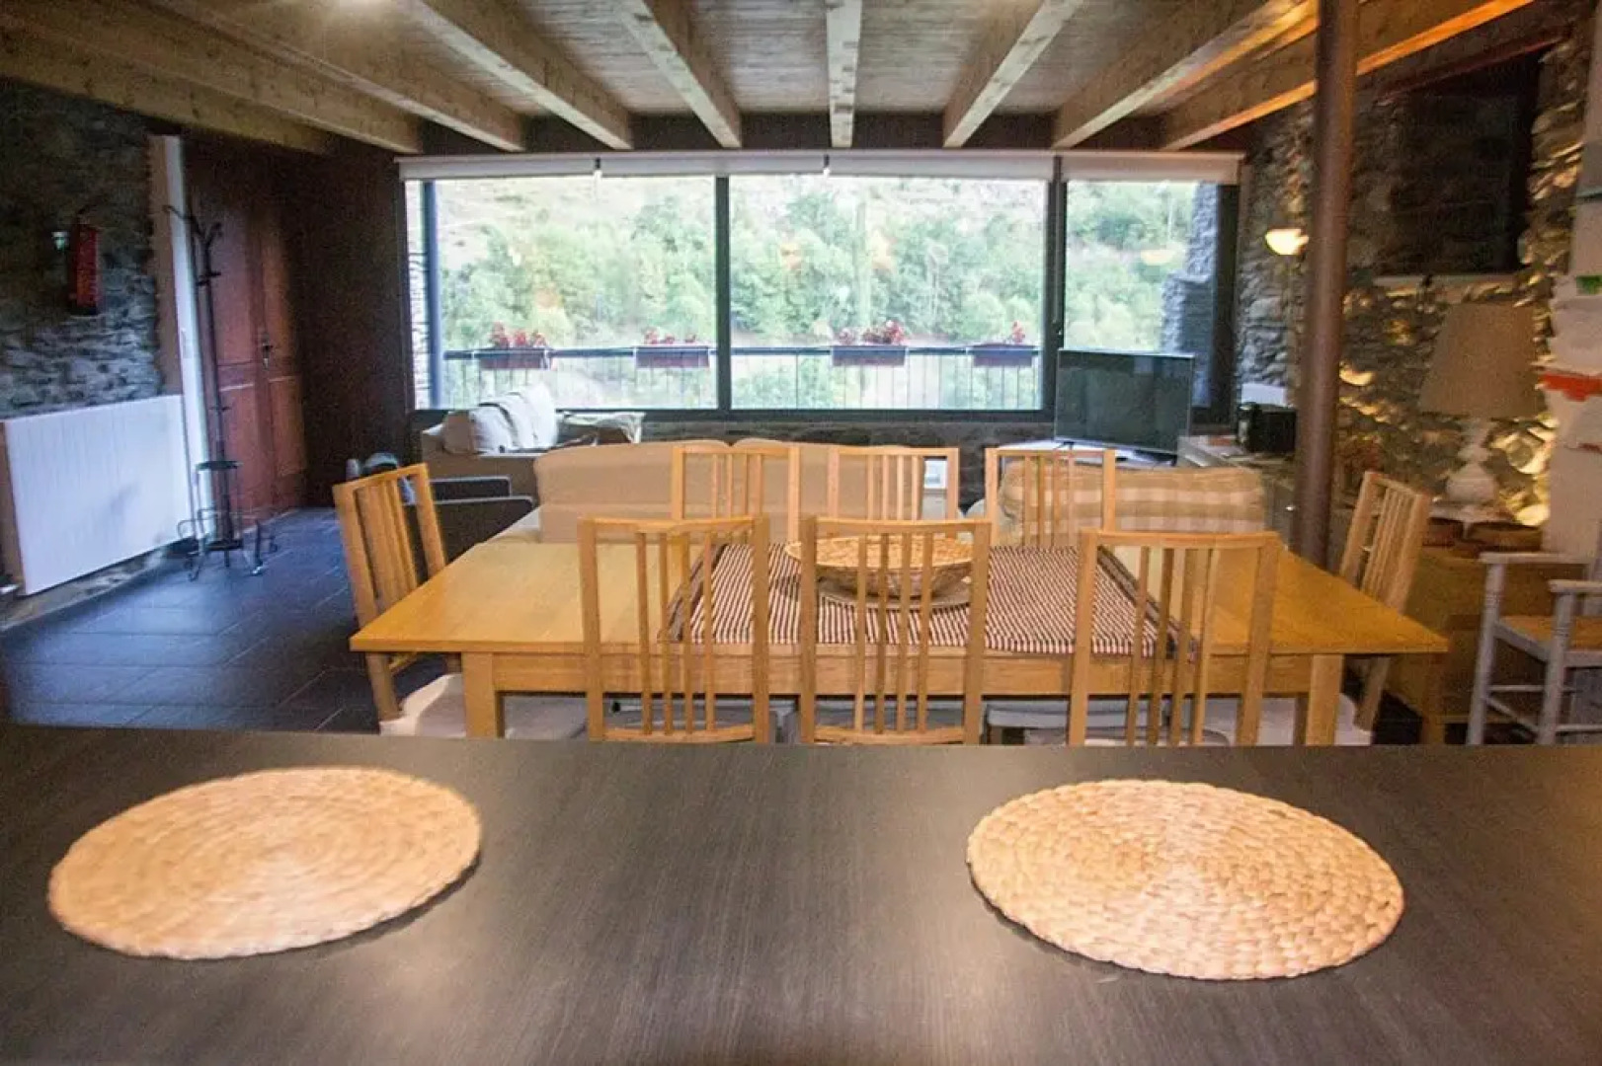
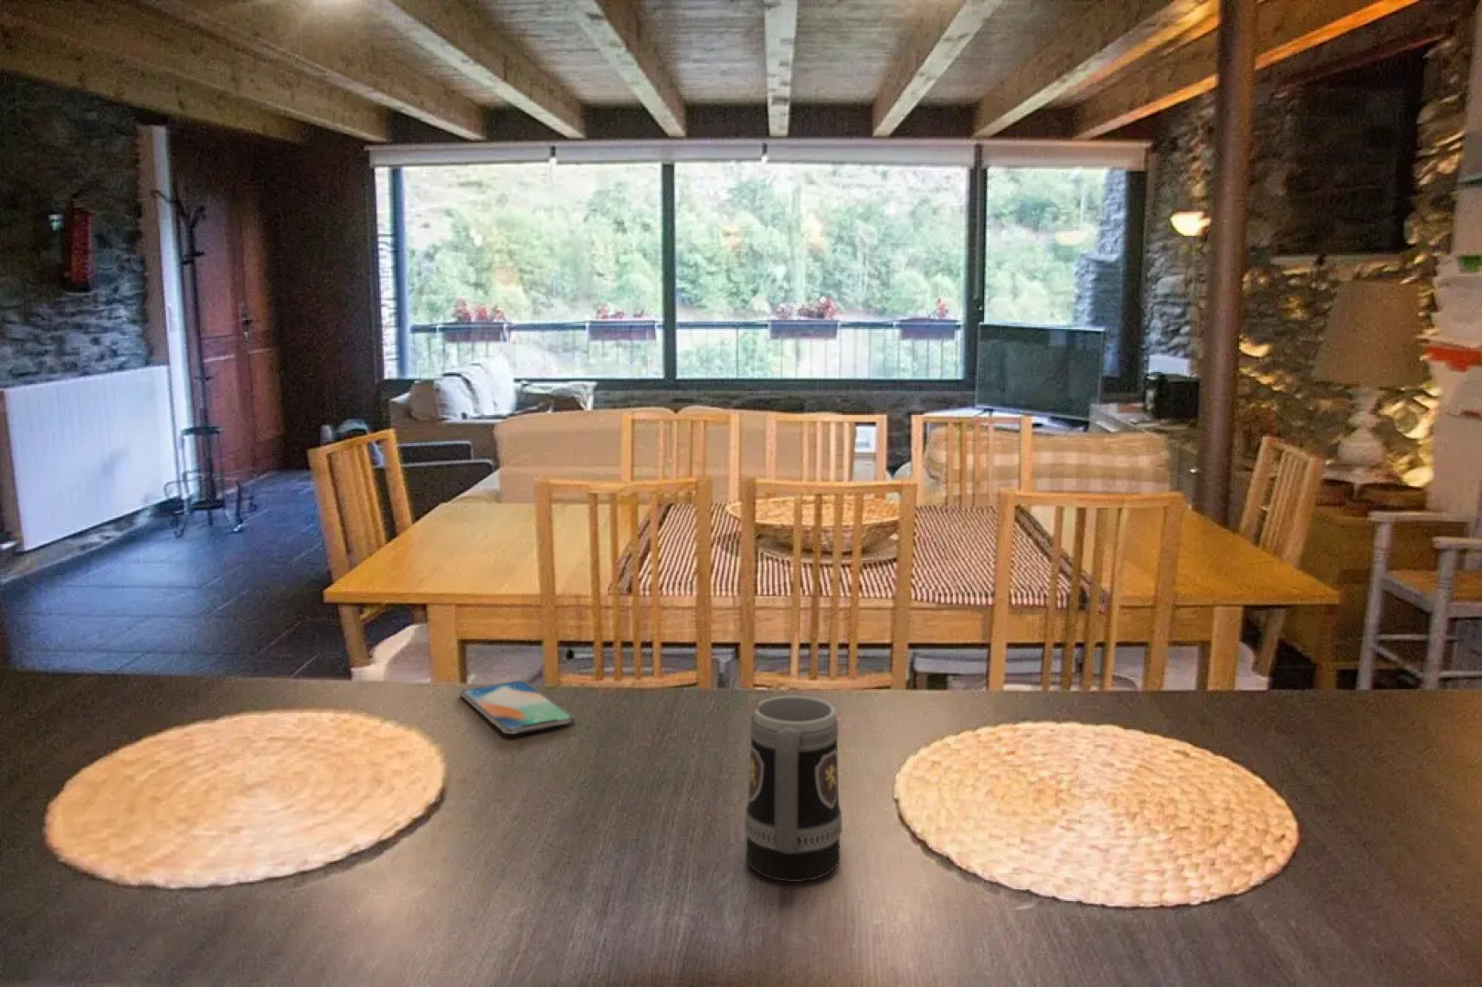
+ mug (791, 791)
+ smartphone (515, 705)
